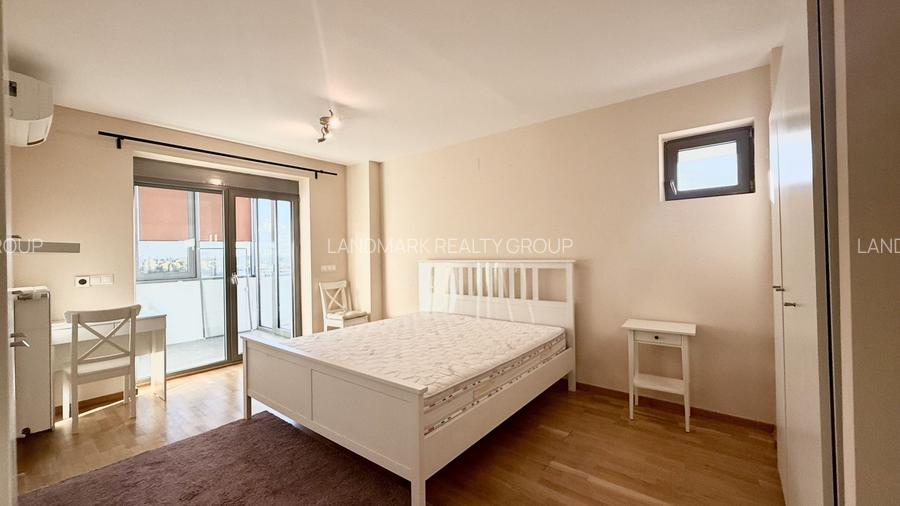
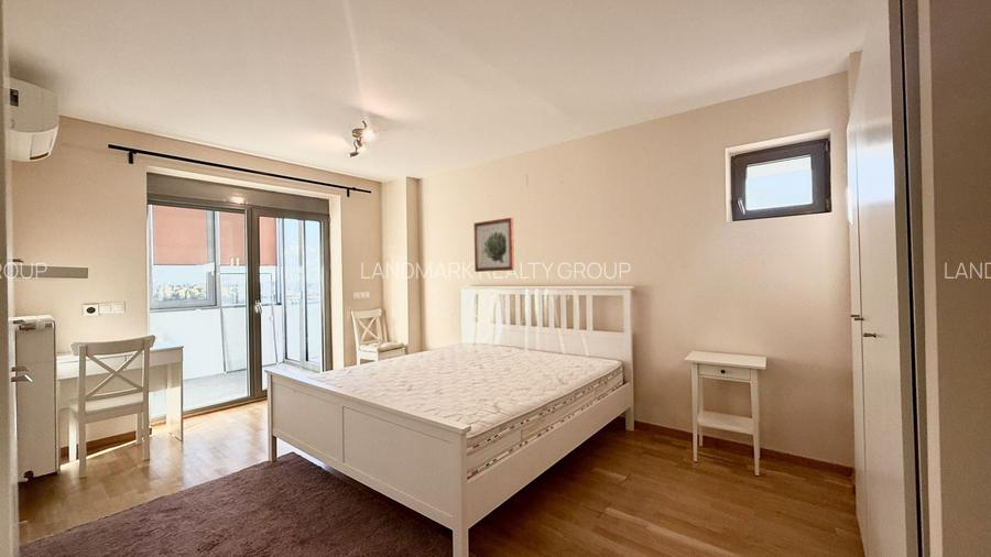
+ wall art (493, 245)
